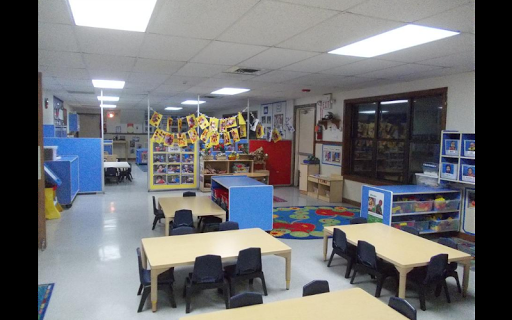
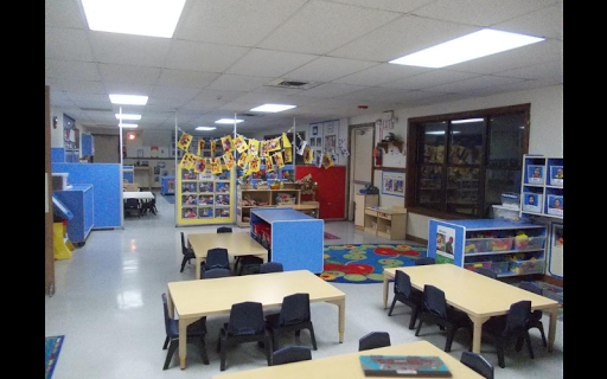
+ board game (403, 365)
